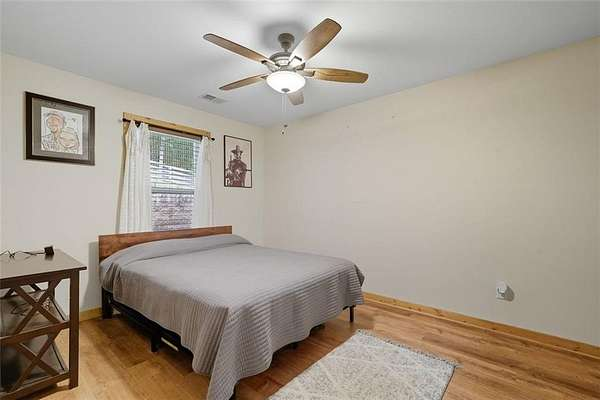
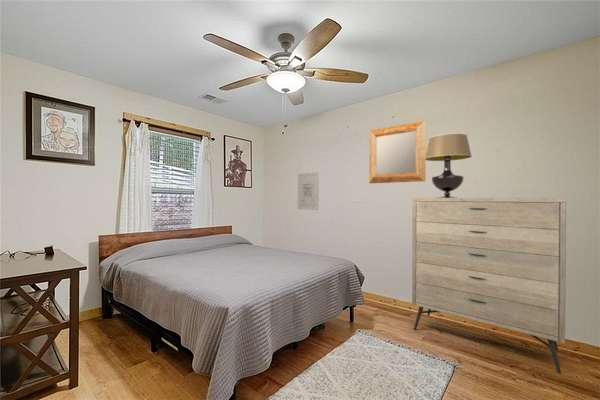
+ mirror (394, 153)
+ table lamp (447, 167)
+ wall art (307, 191)
+ dresser (481, 268)
